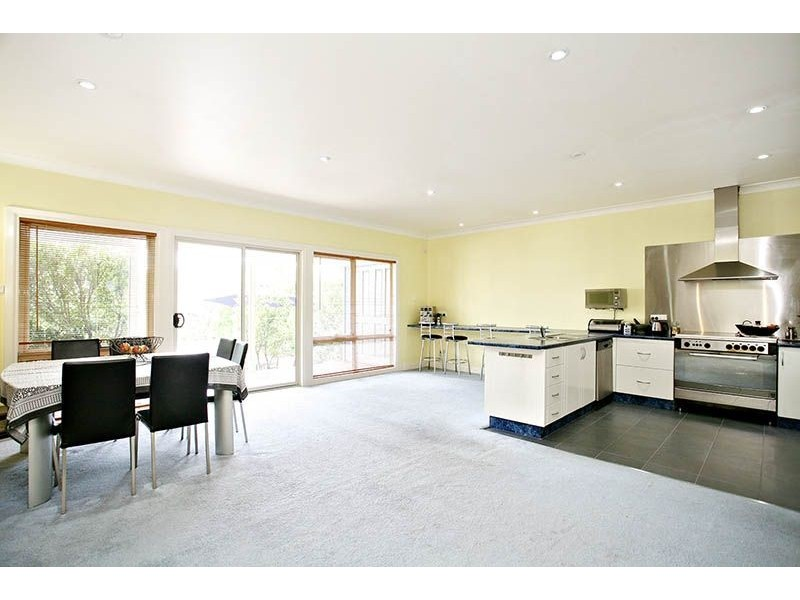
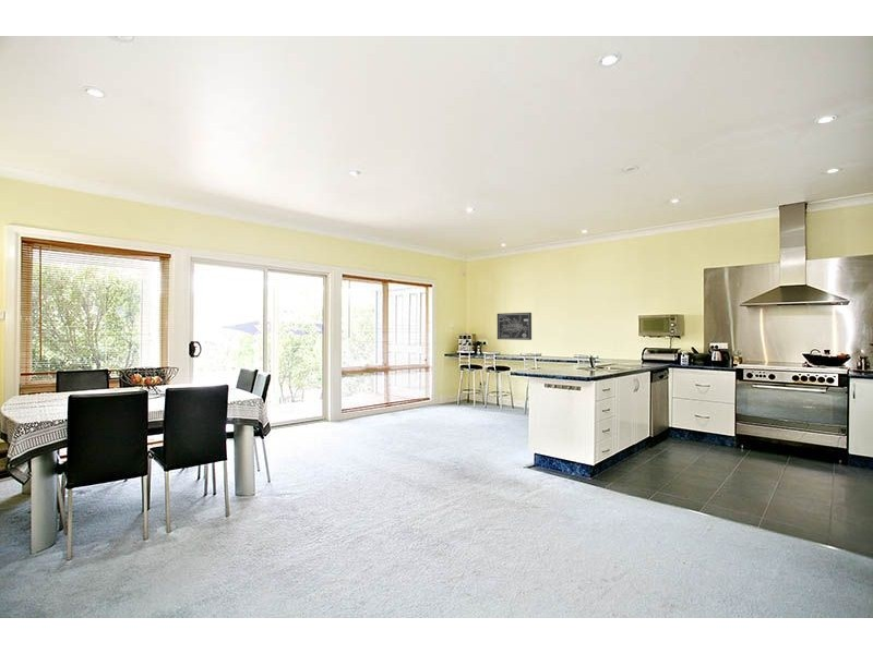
+ wall art (513, 326)
